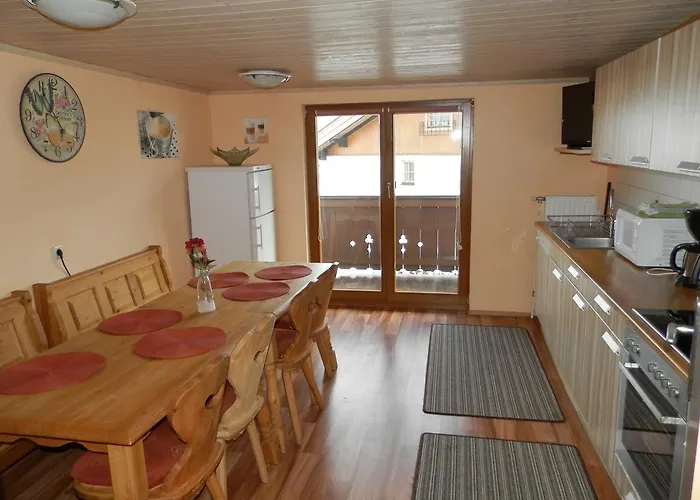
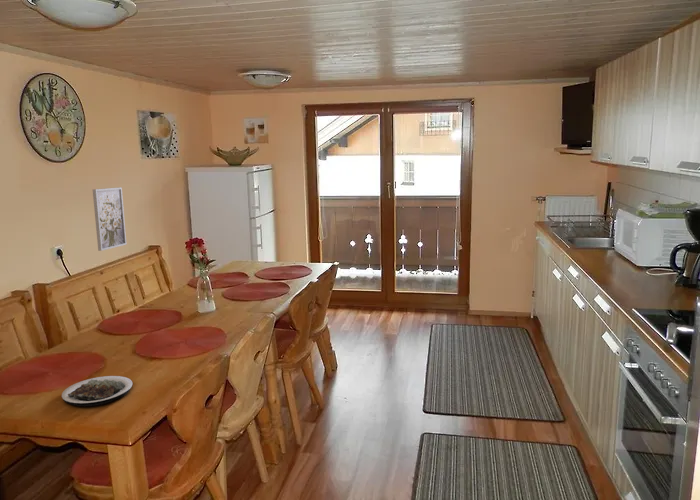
+ plate (97, 388)
+ wall art (110, 218)
